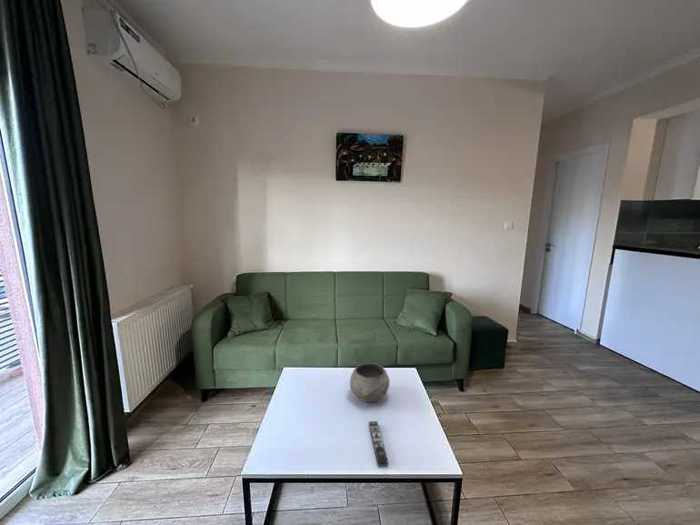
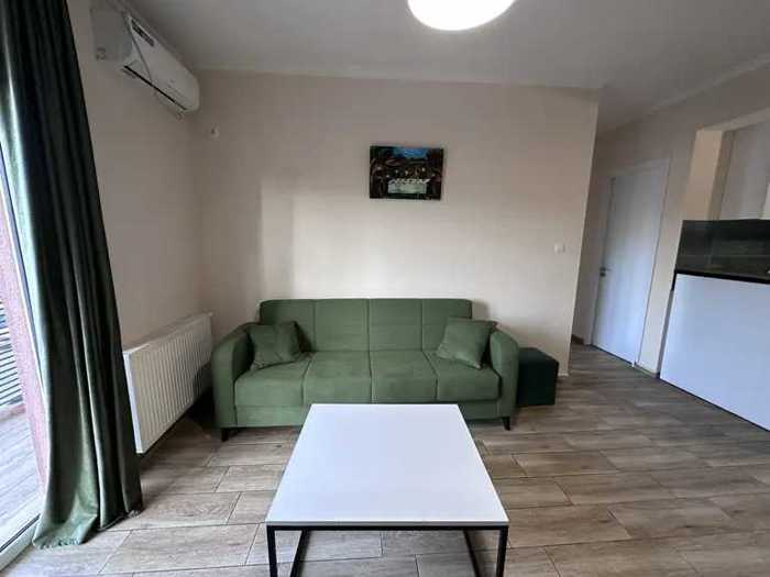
- remote control (377, 441)
- bowl (368, 382)
